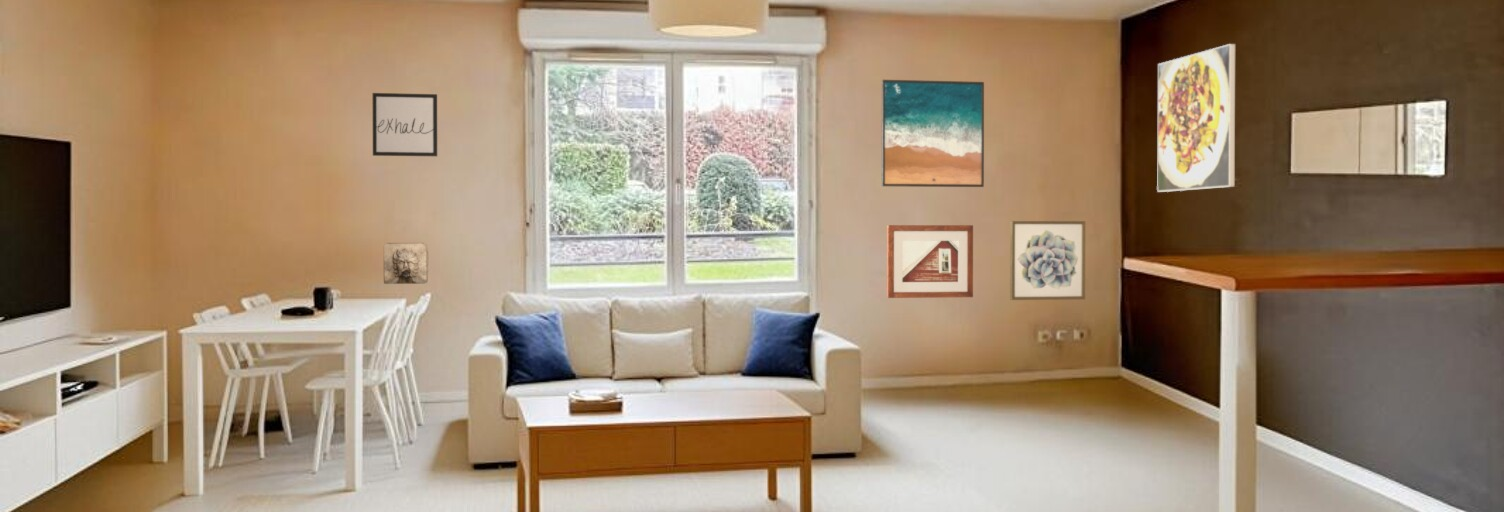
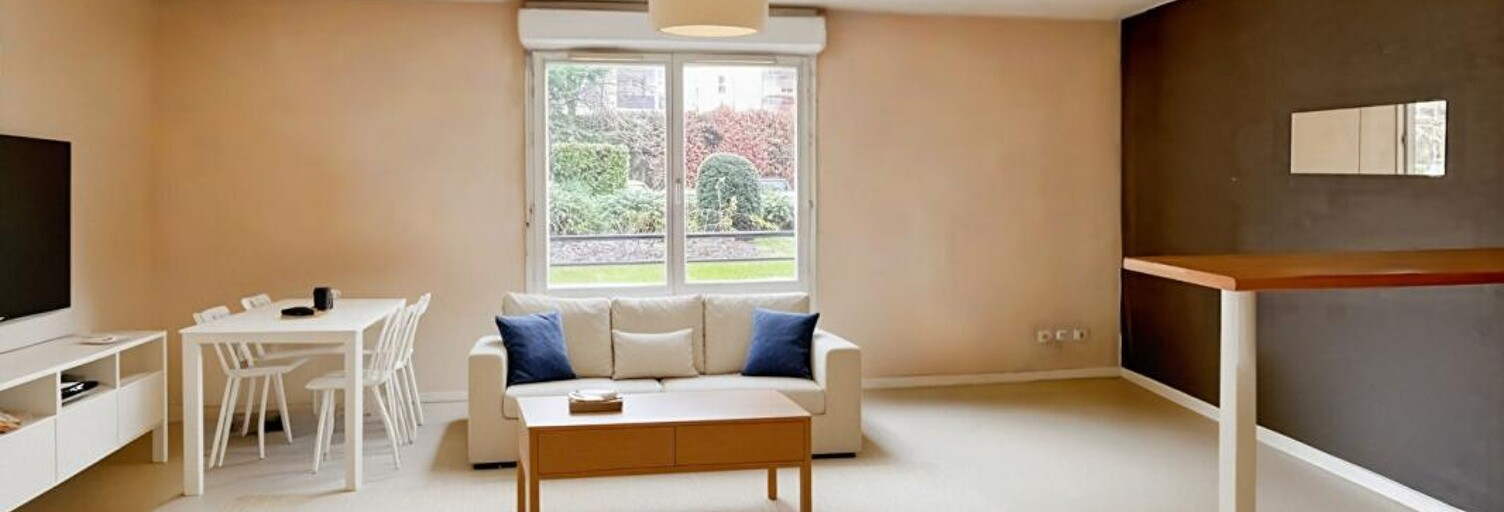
- wall relief (405, 263)
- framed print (1194, 122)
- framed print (933, 133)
- wall art (1047, 260)
- picture frame (930, 261)
- wall art (405, 124)
